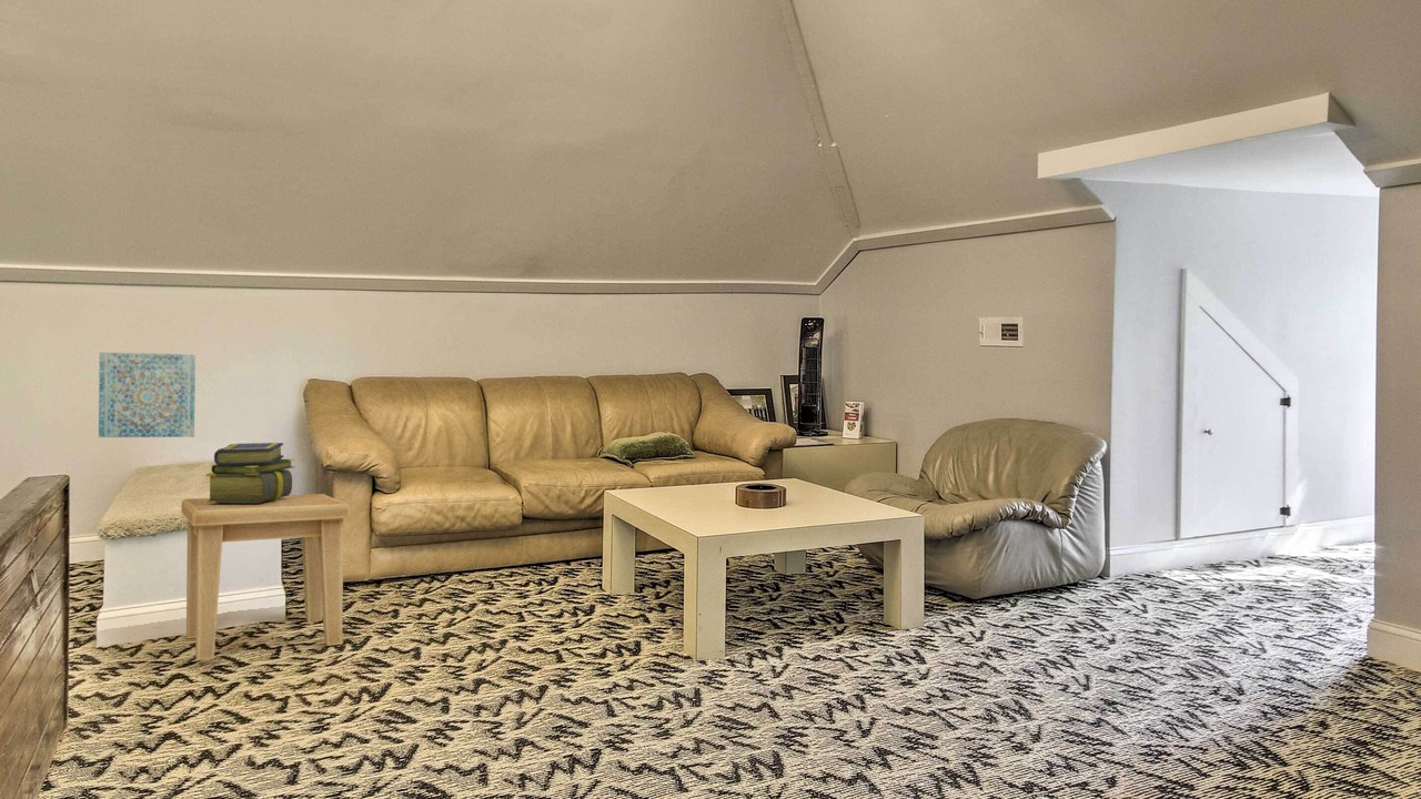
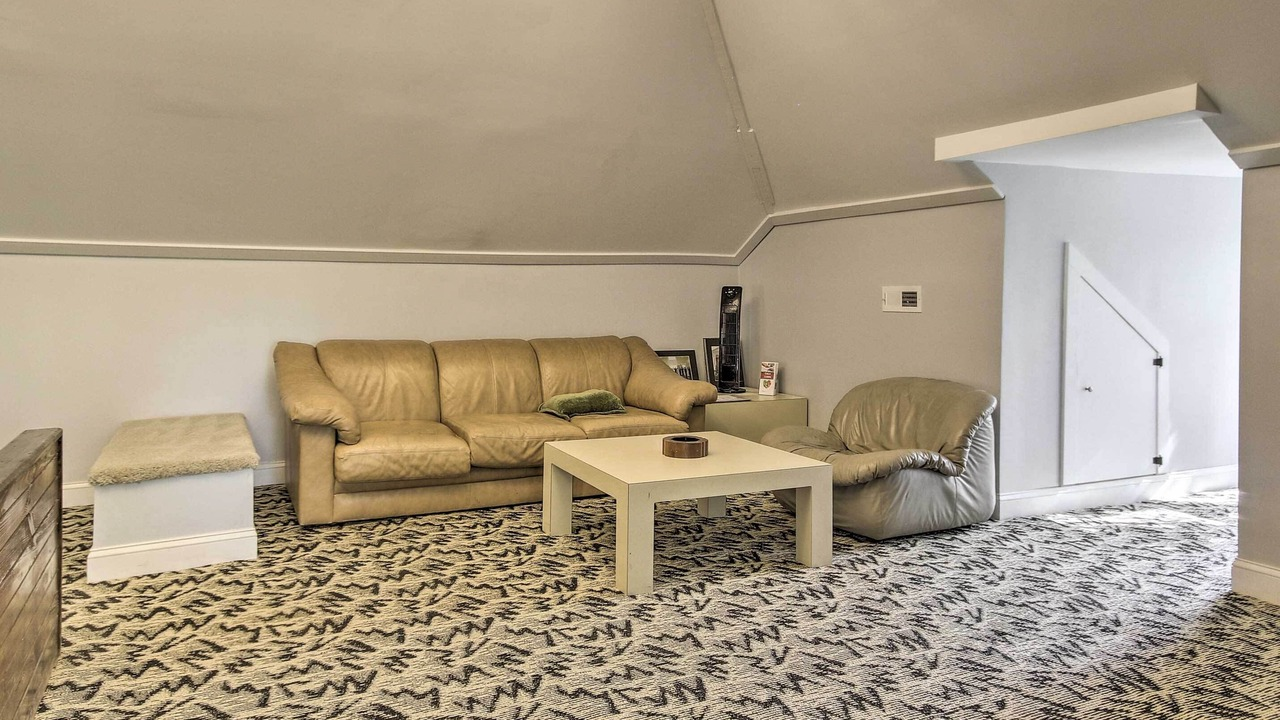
- wall art (148, 395)
- side table (256, 539)
- stack of books (251, 472)
